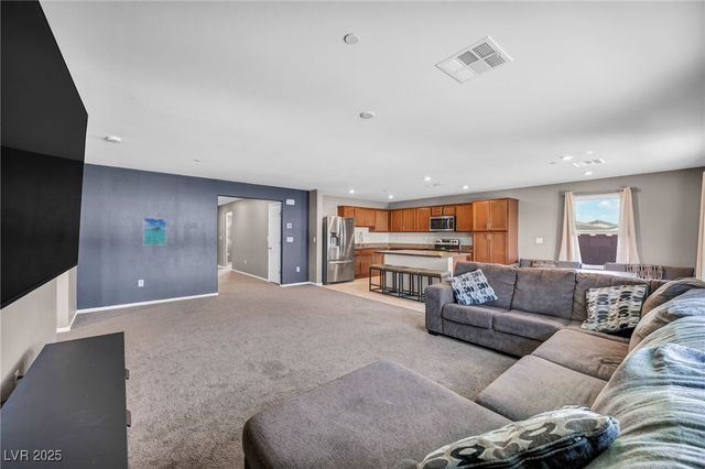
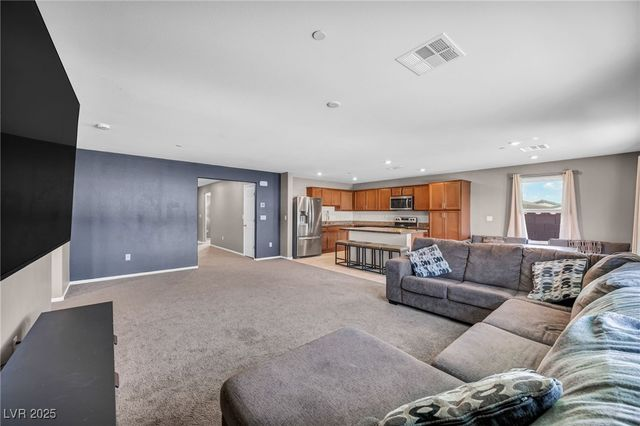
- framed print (154, 231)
